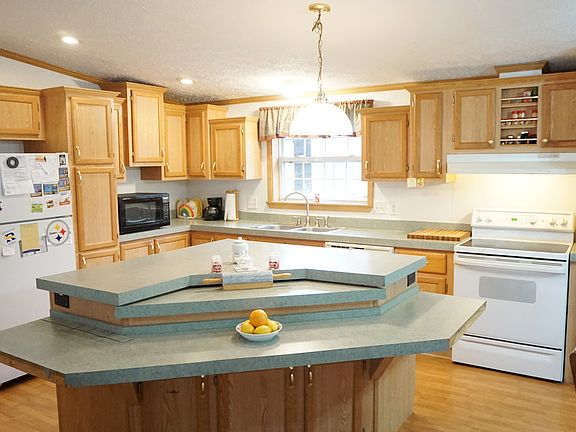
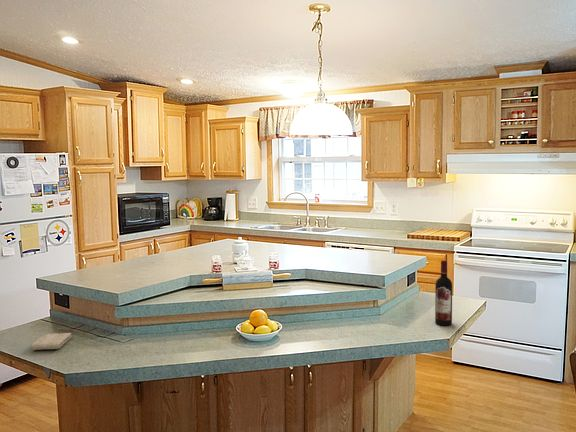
+ washcloth (52, 340)
+ wine bottle (443, 292)
